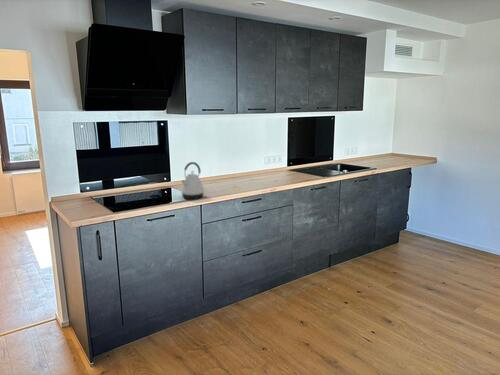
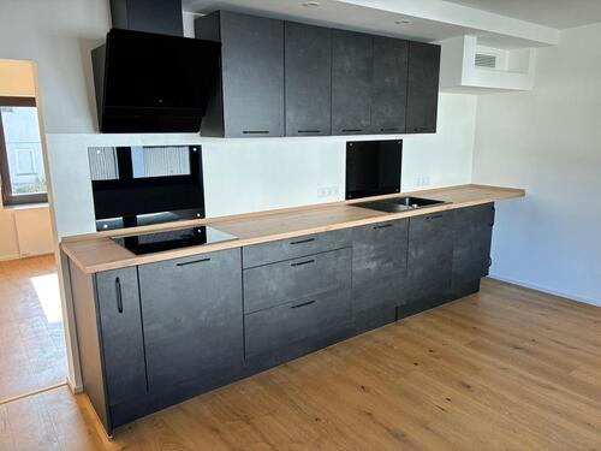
- kettle (191, 180)
